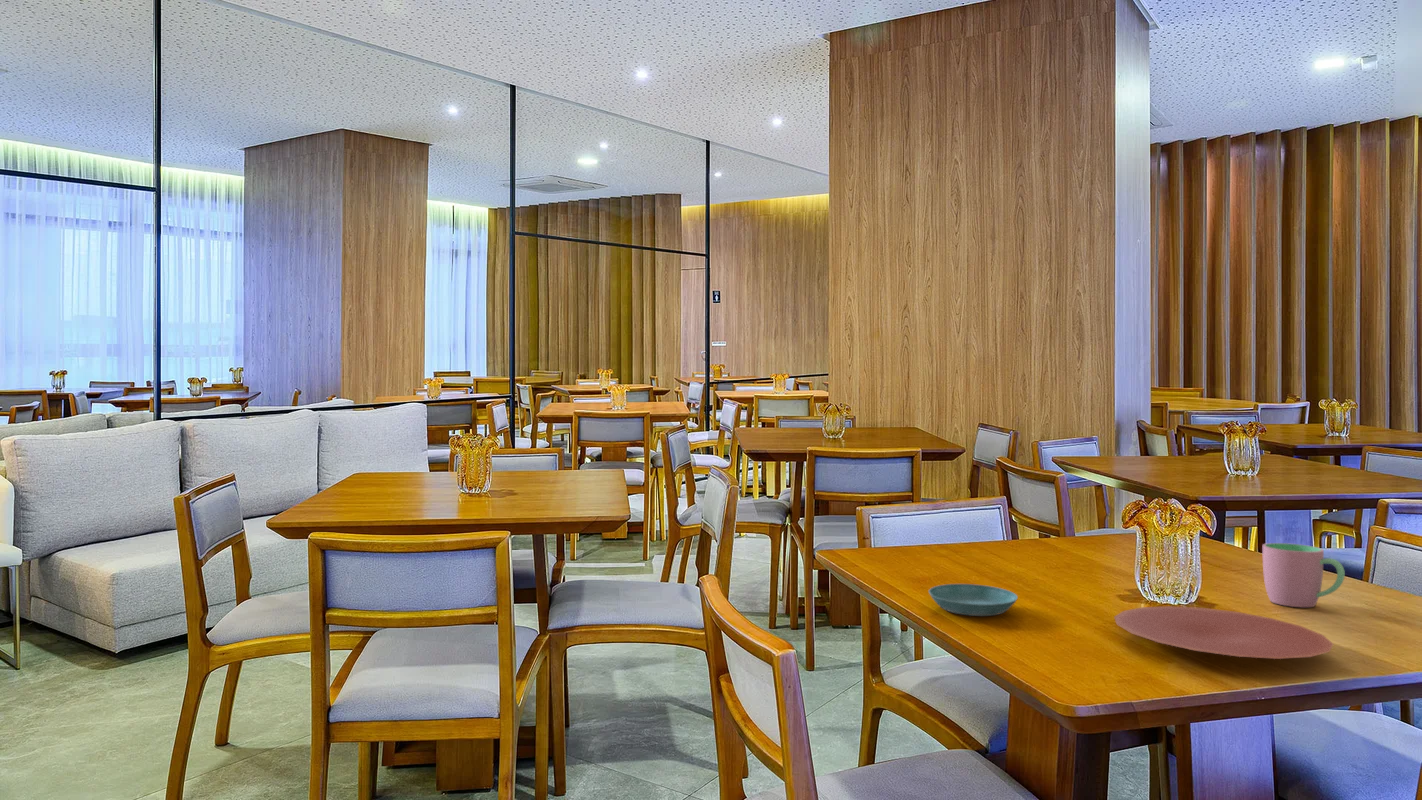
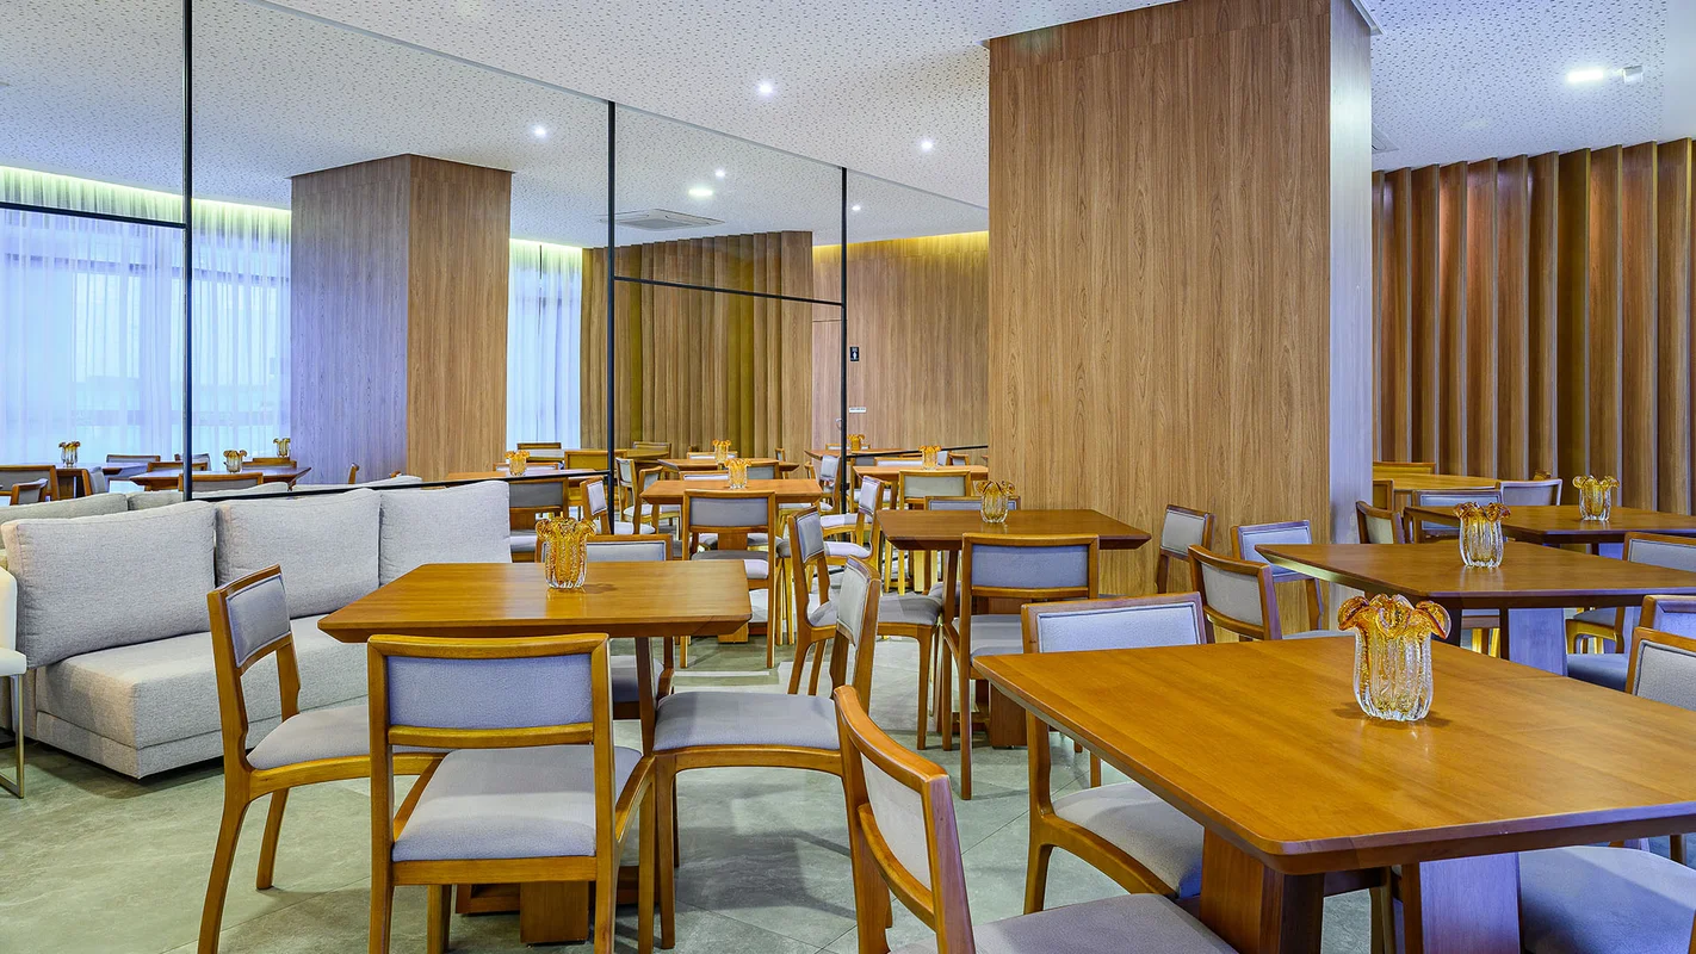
- cup (1302, 576)
- plate (1217, 637)
- saucer (972, 600)
